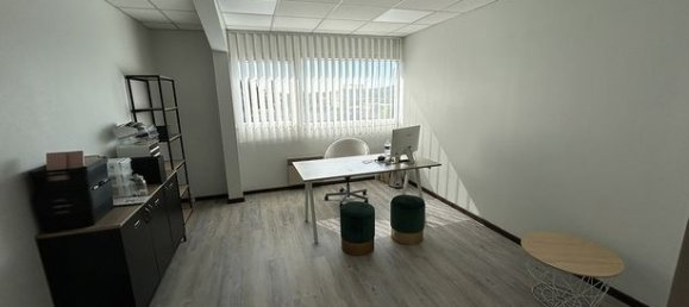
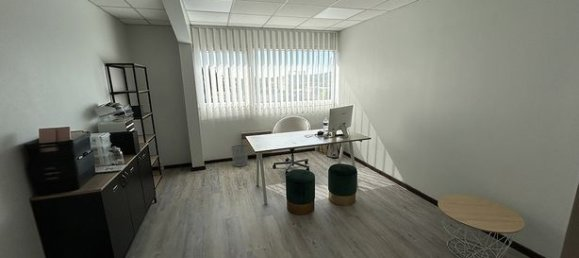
+ waste bin (239, 155)
